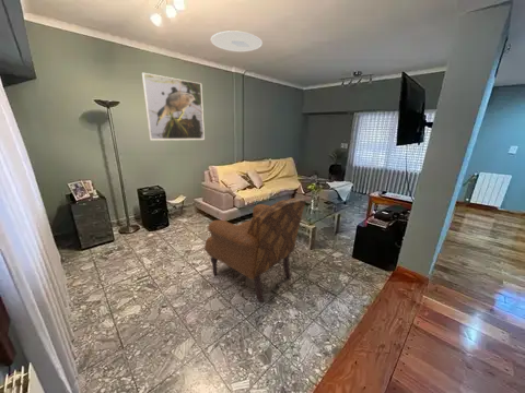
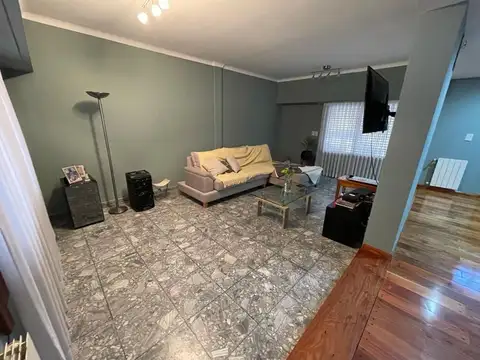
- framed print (176, 110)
- armchair (253, 237)
- ceiling light (236, 39)
